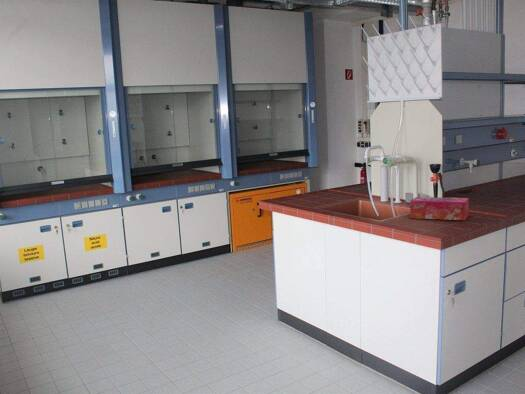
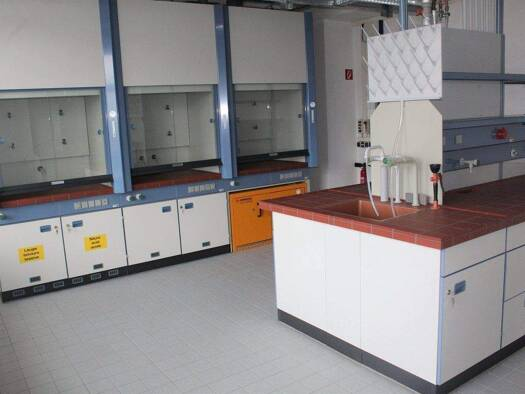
- tissue box (439, 208)
